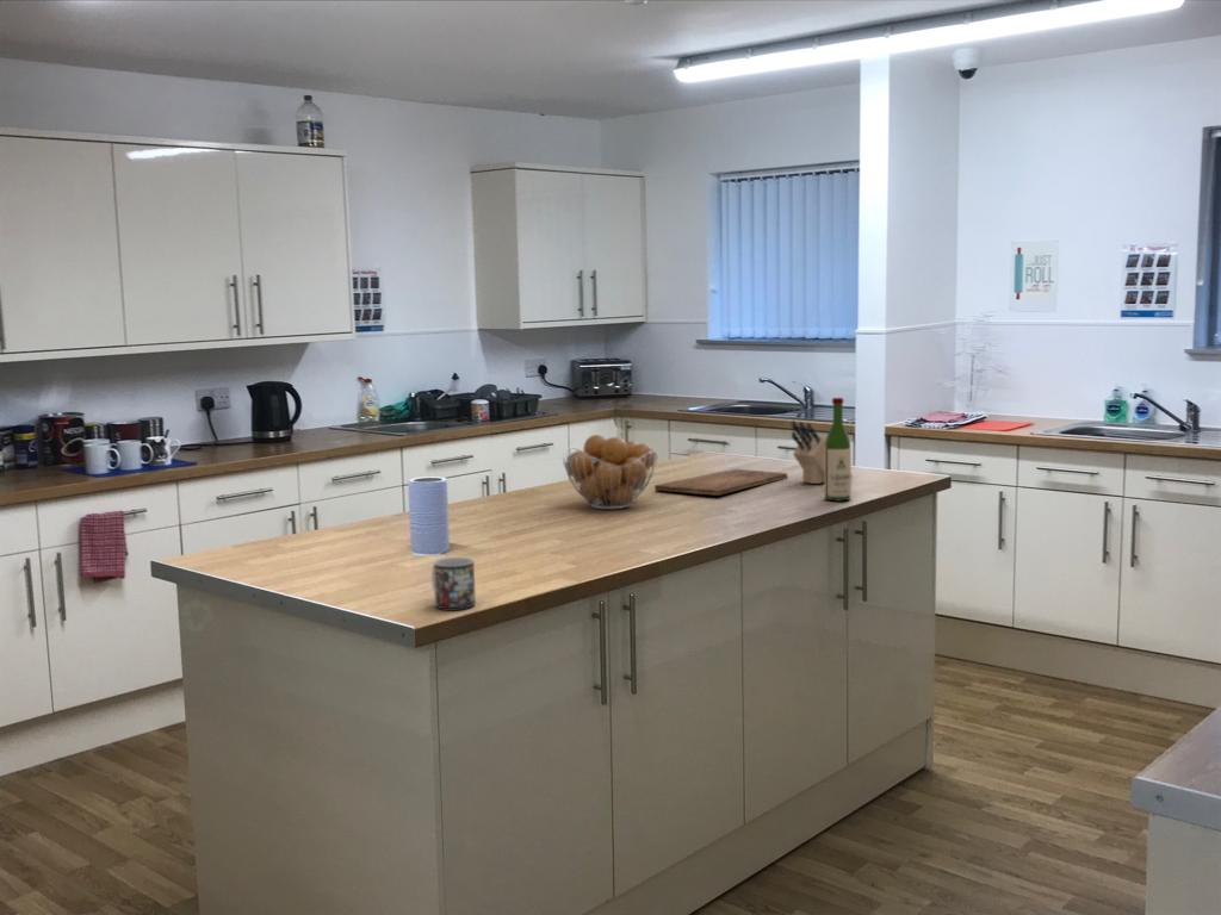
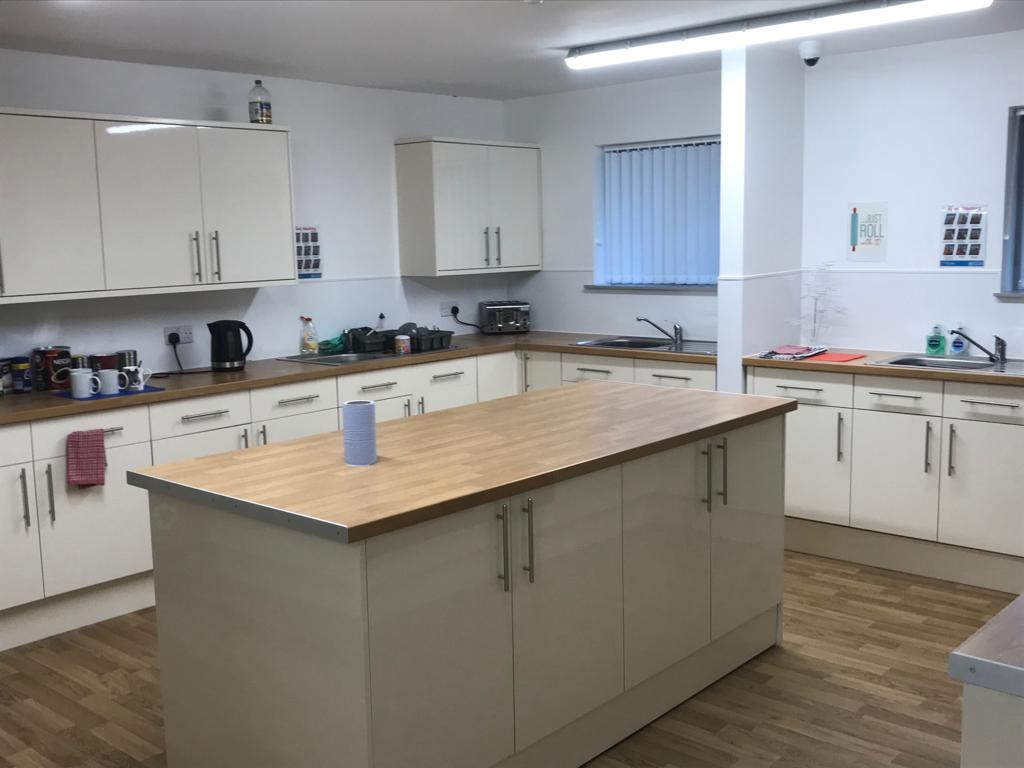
- fruit basket (609, 471)
- wine bottle (837, 448)
- knife block (819, 449)
- cutting board (724, 481)
- mug (448, 581)
